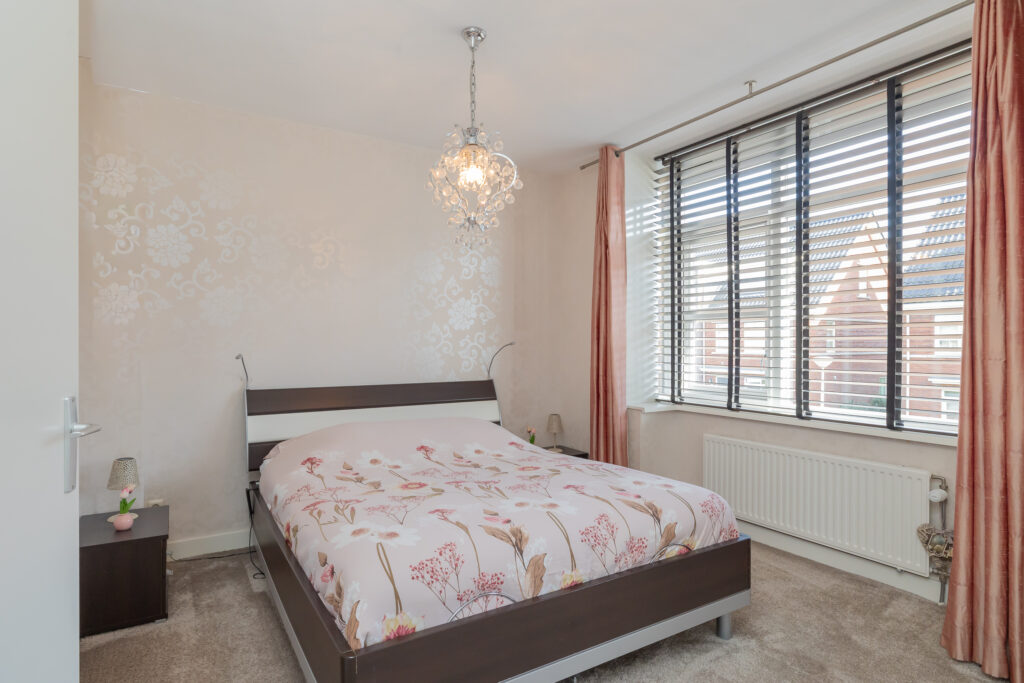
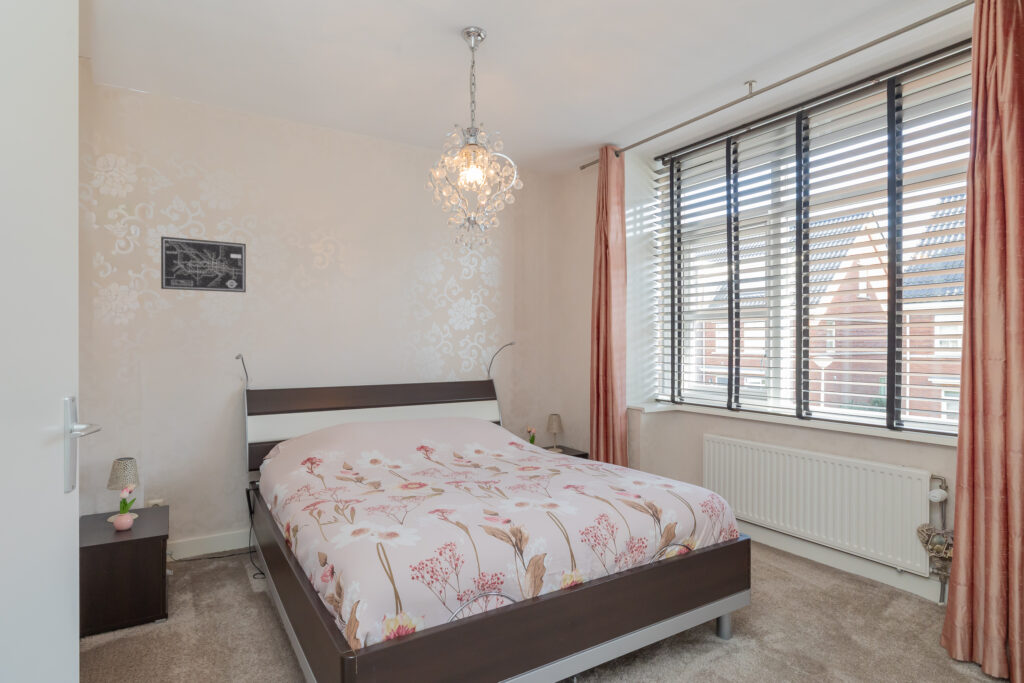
+ wall art (204, 265)
